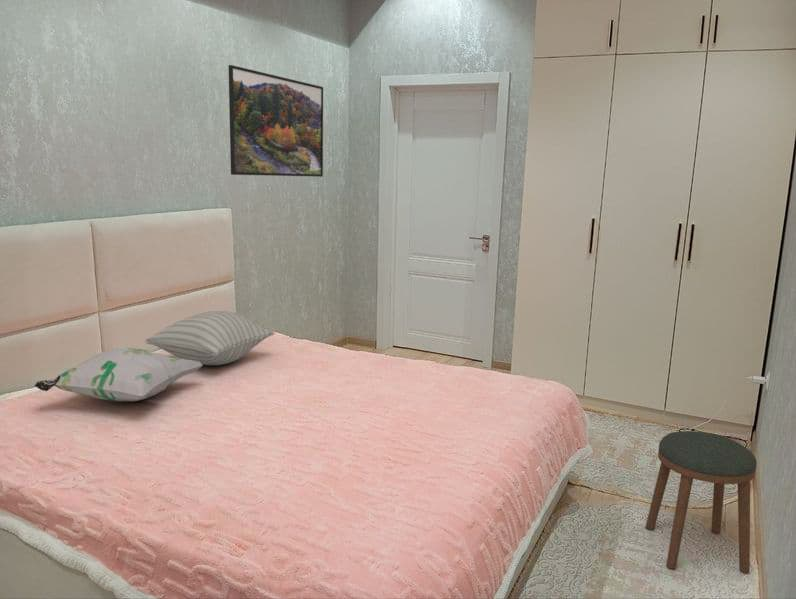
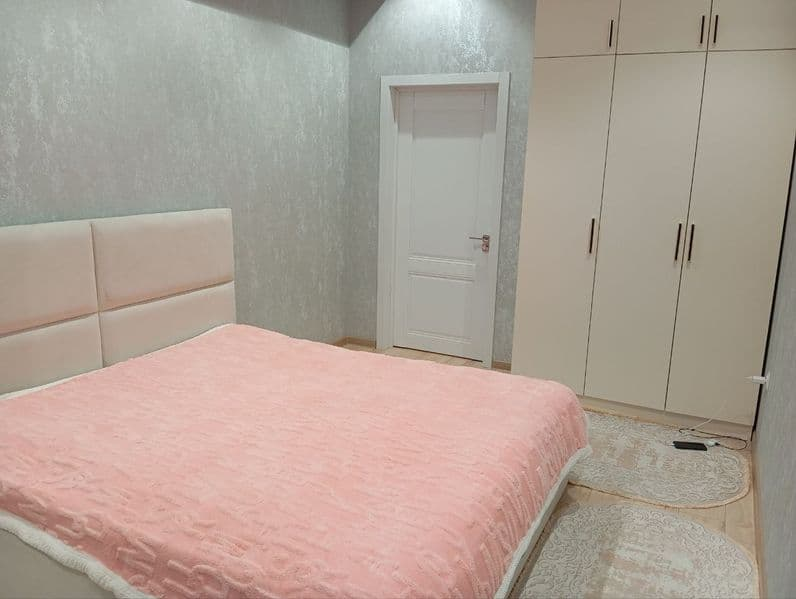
- pillow (211, 337)
- decorative pillow (123, 374)
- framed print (280, 127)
- stool (689, 496)
